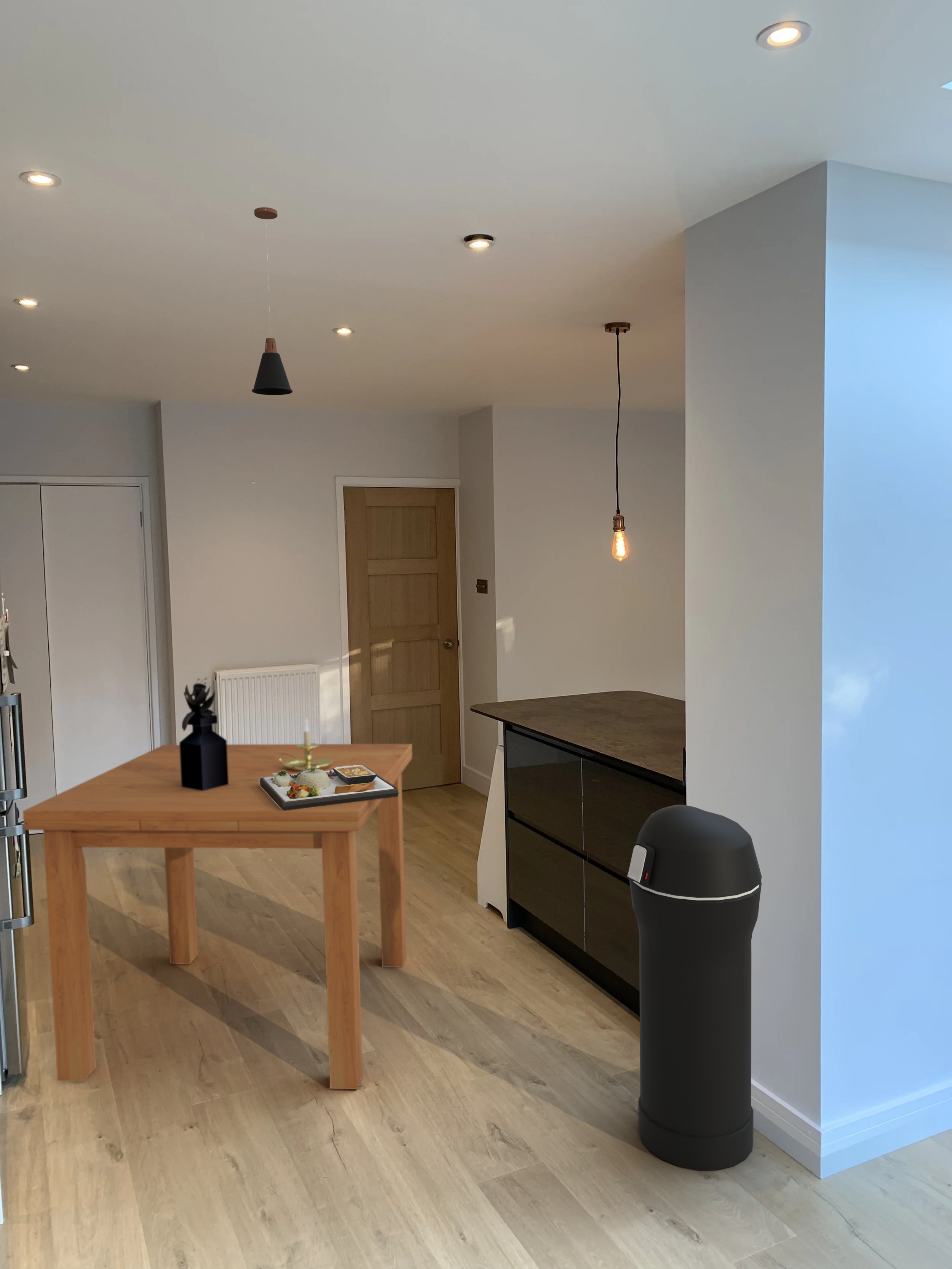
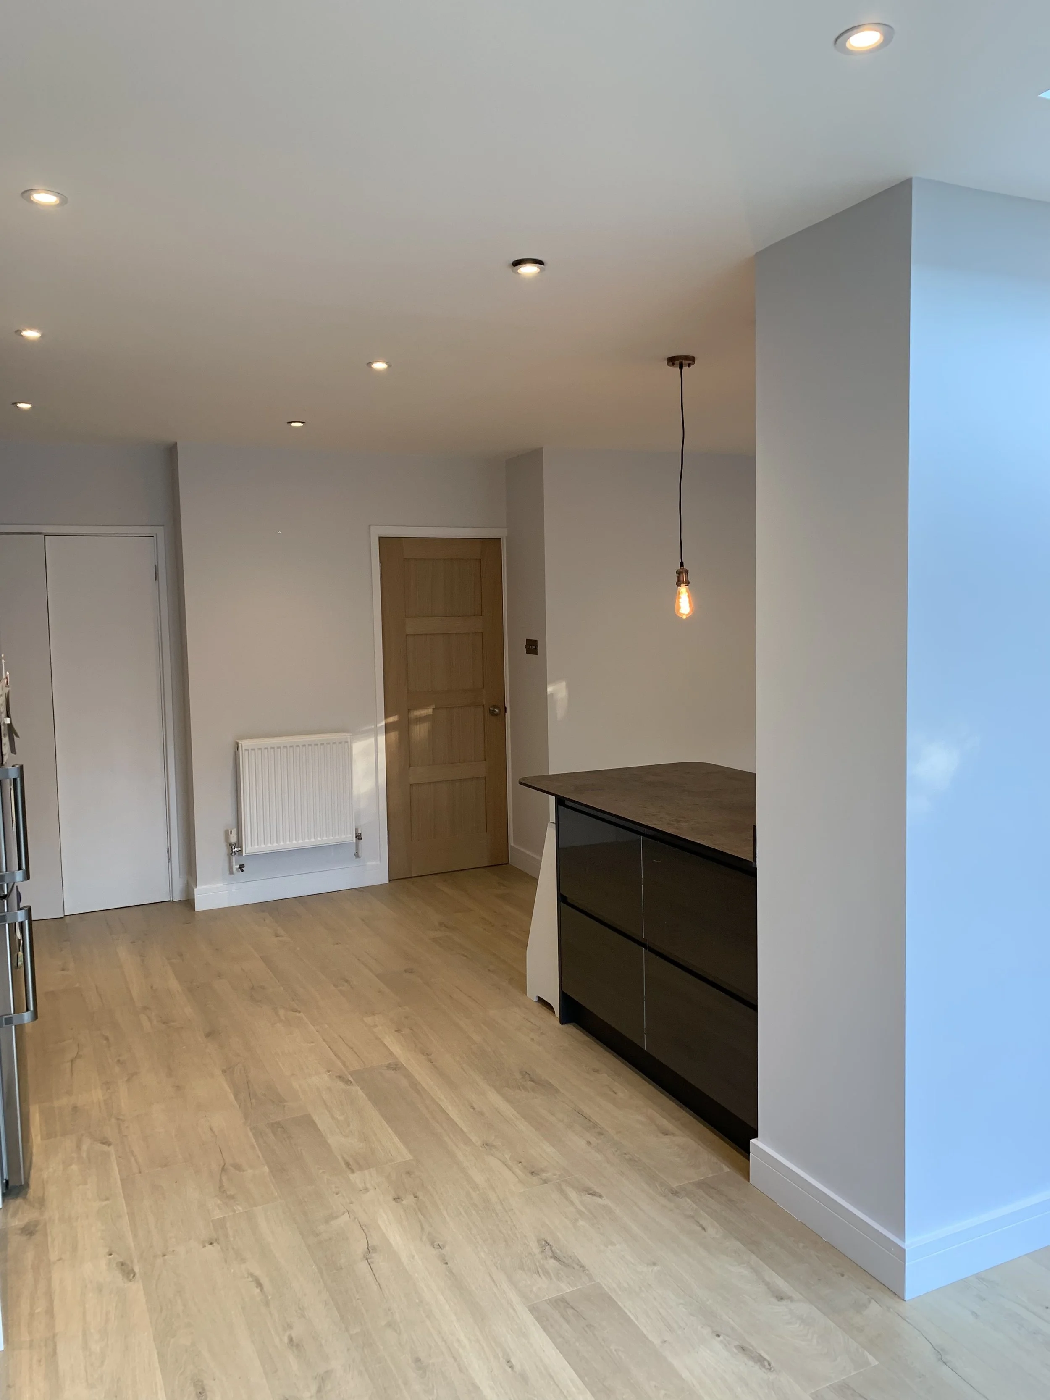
- pendant lamp (269, 301)
- vase (201, 731)
- dining table (249, 848)
- trash can (691, 972)
- candle holder (304, 742)
- food plate (326, 777)
